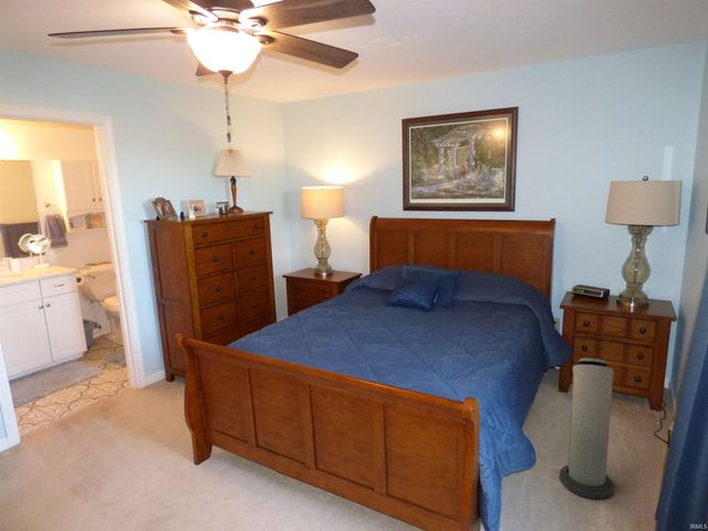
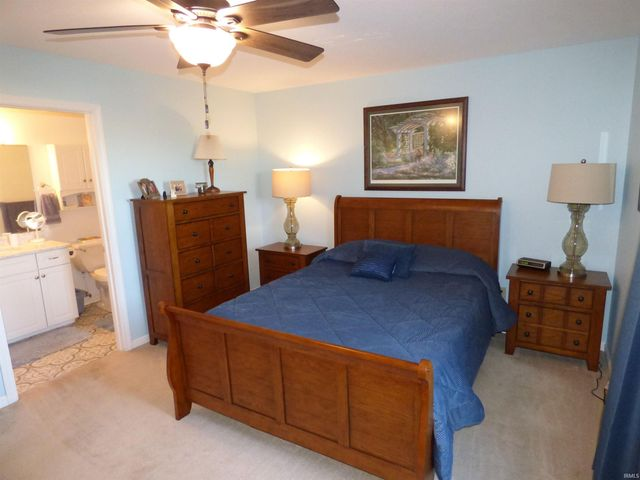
- air purifier (589, 420)
